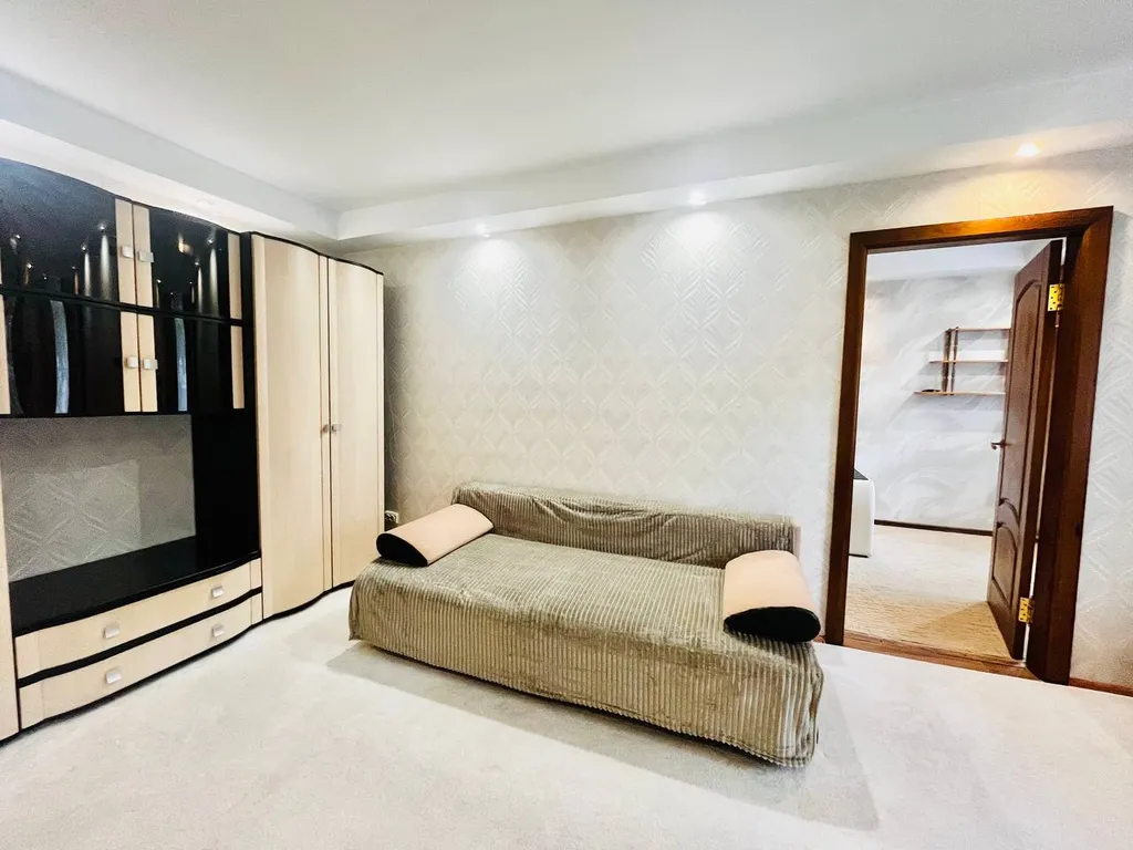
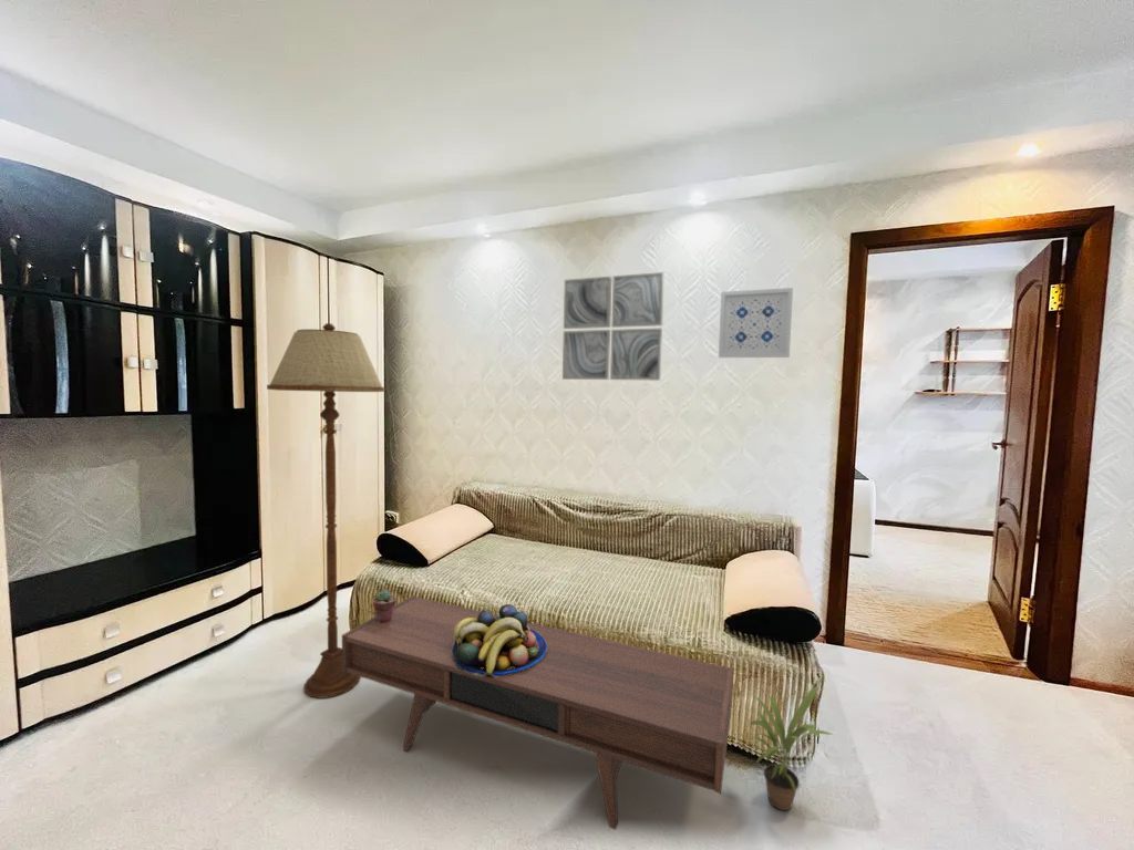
+ coffee table (527, 698)
+ wall art (611, 330)
+ fruit bowl (501, 631)
+ potted plant (788, 754)
+ potted succulent (384, 603)
+ wall art (754, 323)
+ floor lamp (330, 507)
